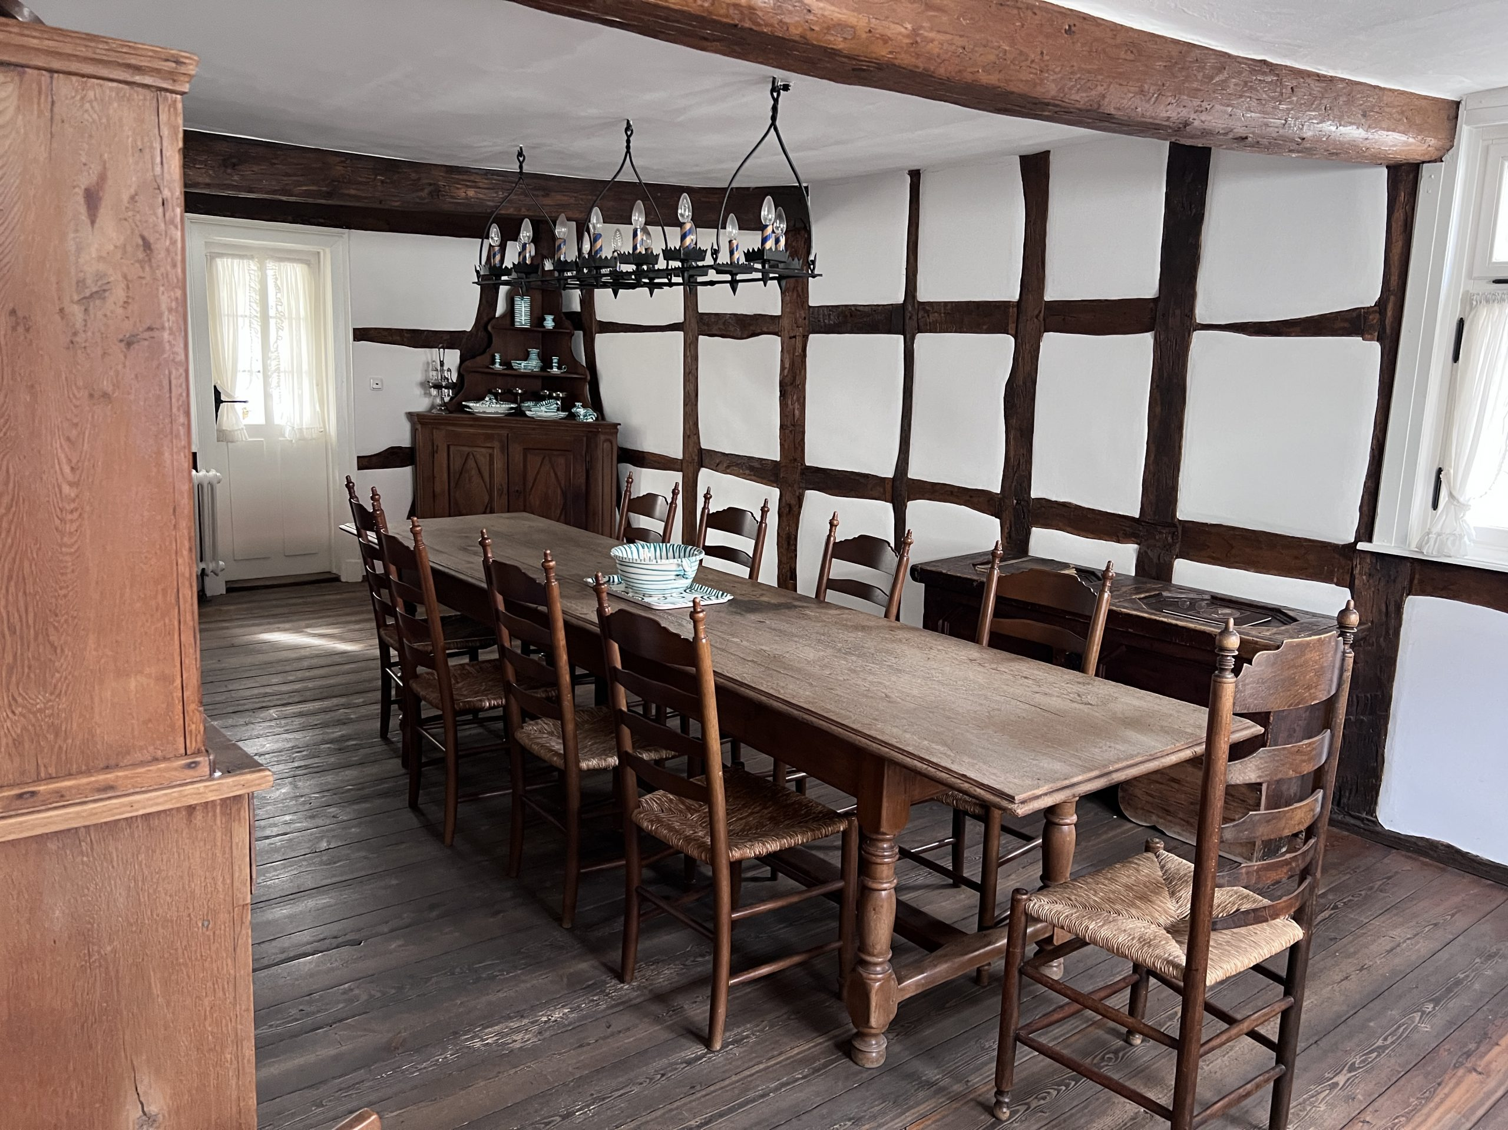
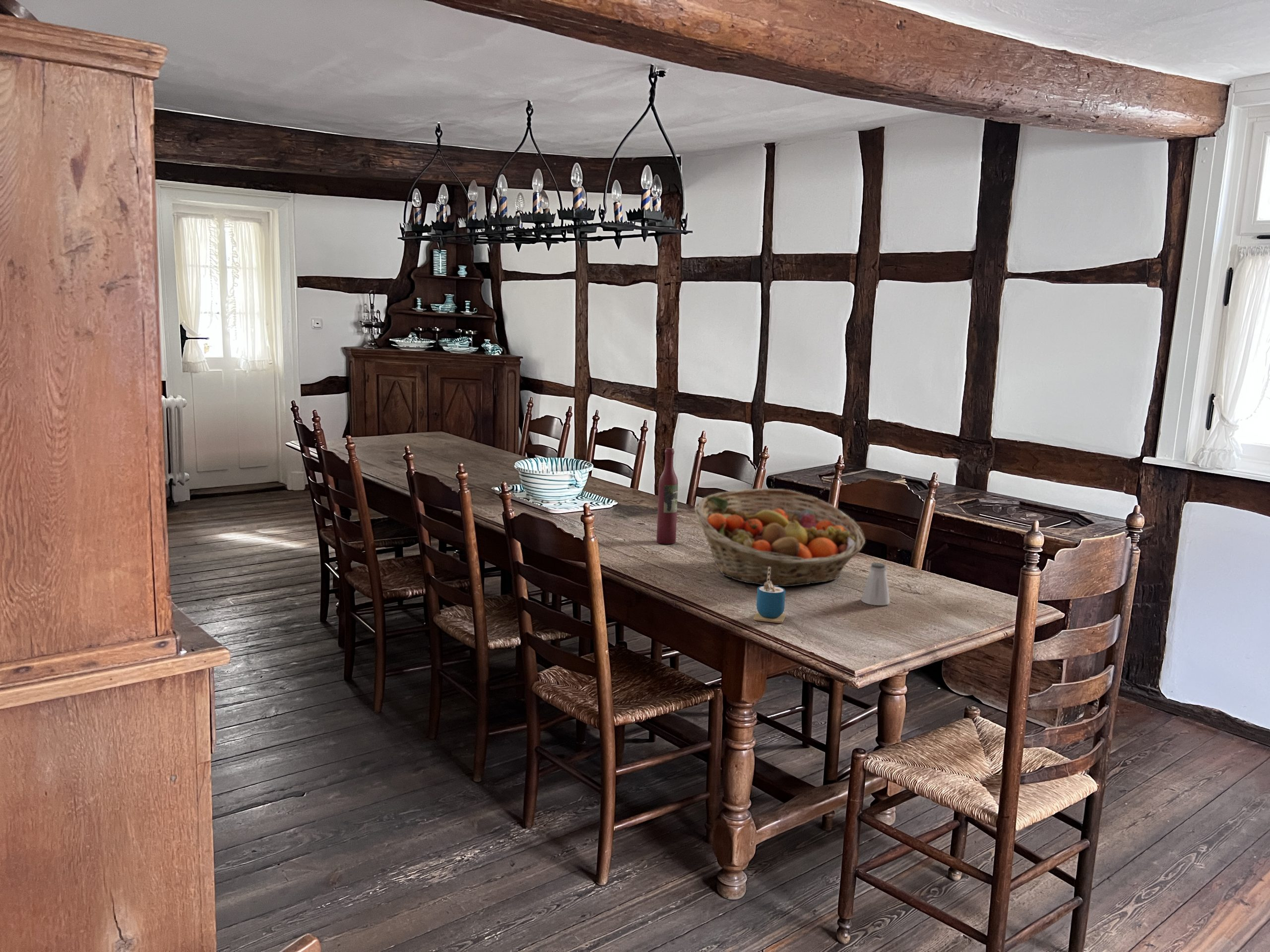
+ cup (771, 594)
+ saltshaker (877, 583)
+ wine bottle (668, 495)
+ fruit basket (778, 536)
